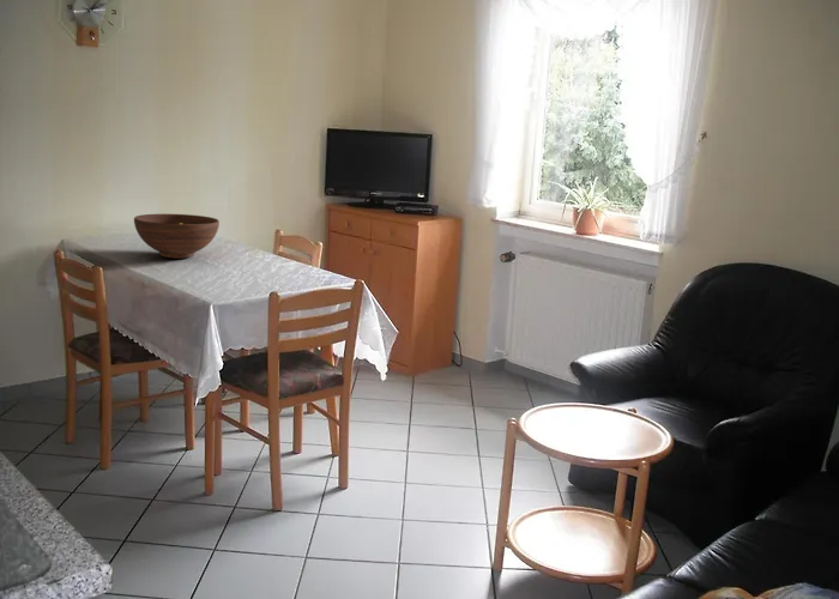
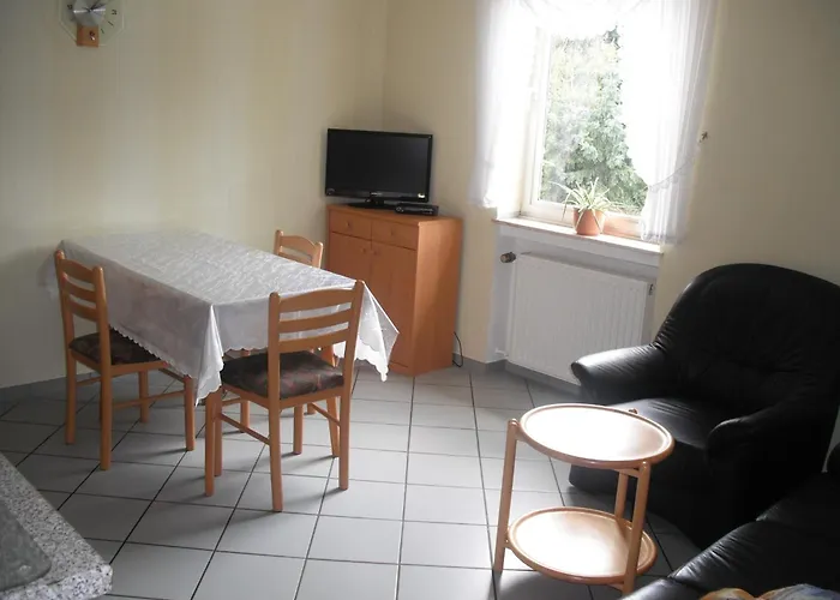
- fruit bowl (176, 237)
